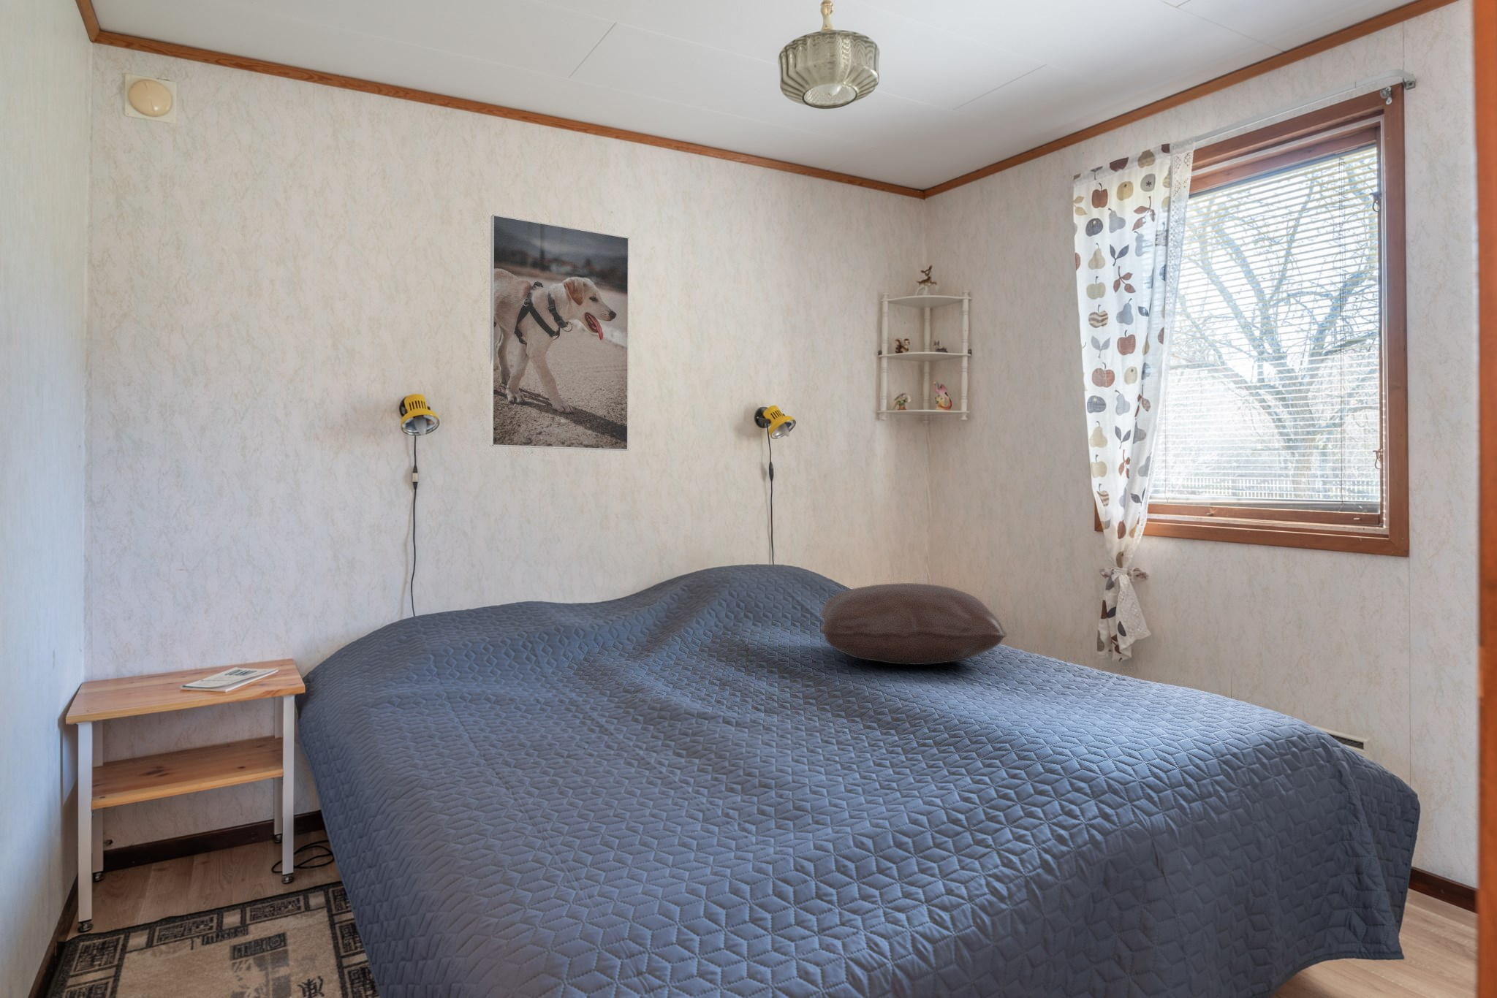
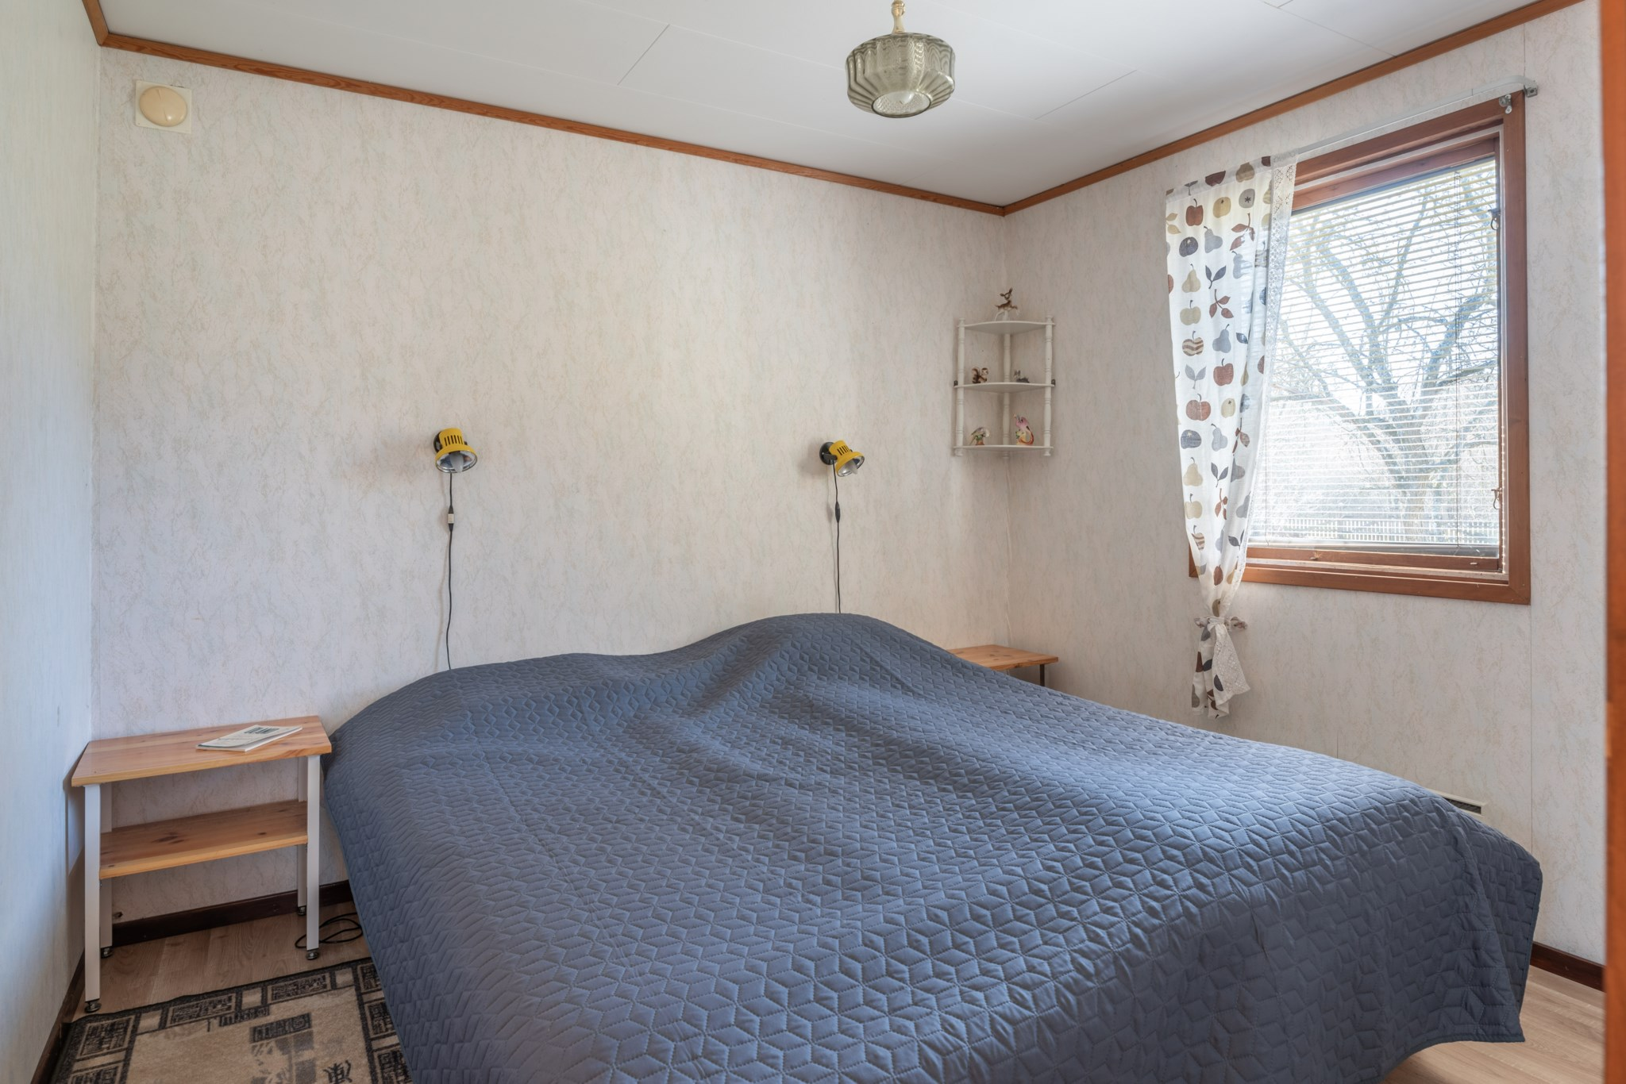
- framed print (561, 337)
- pillow (906, 623)
